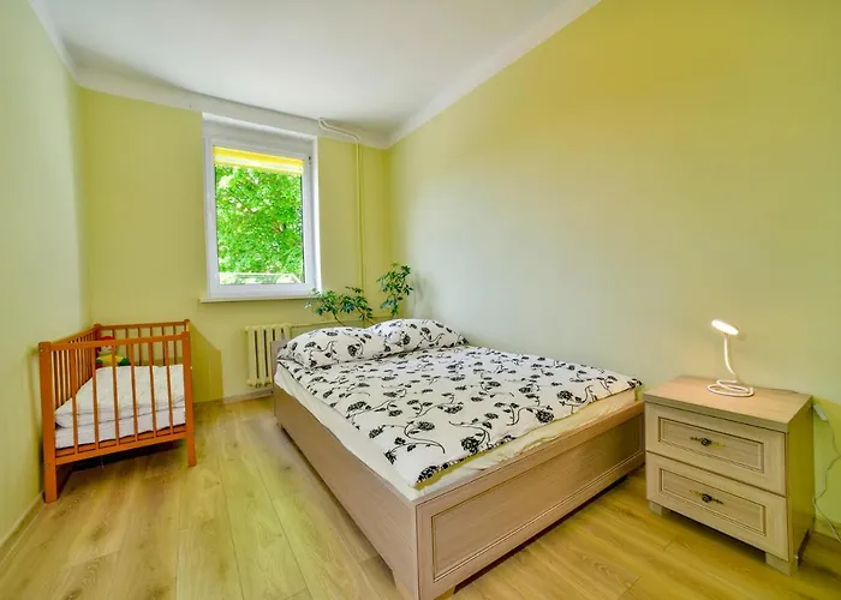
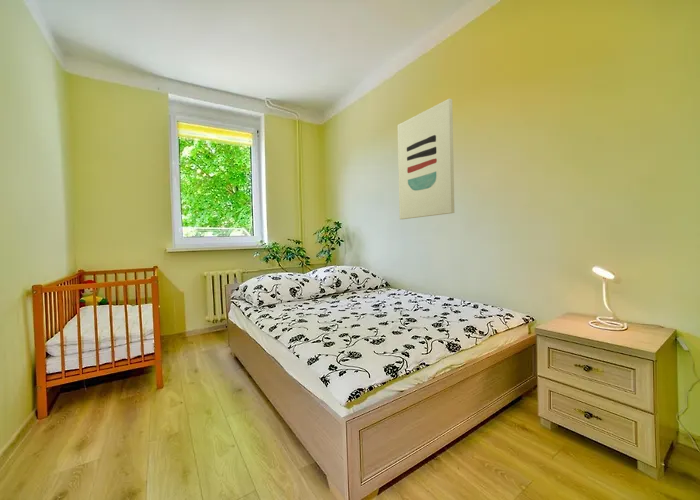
+ wall art (423, 165)
